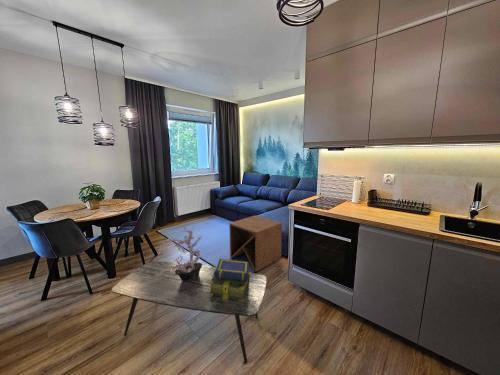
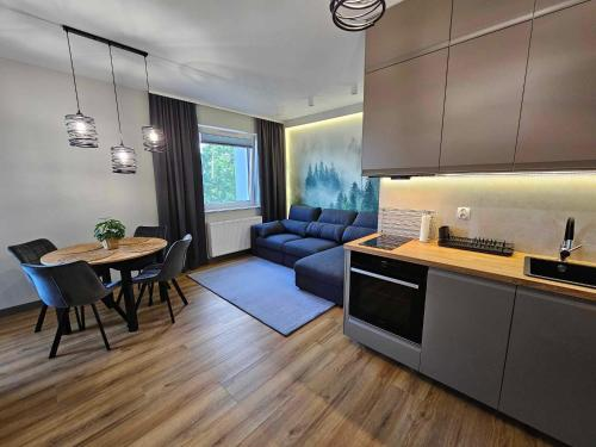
- potted plant (182, 256)
- stack of books (231, 277)
- side table (255, 240)
- coffee table (193, 304)
